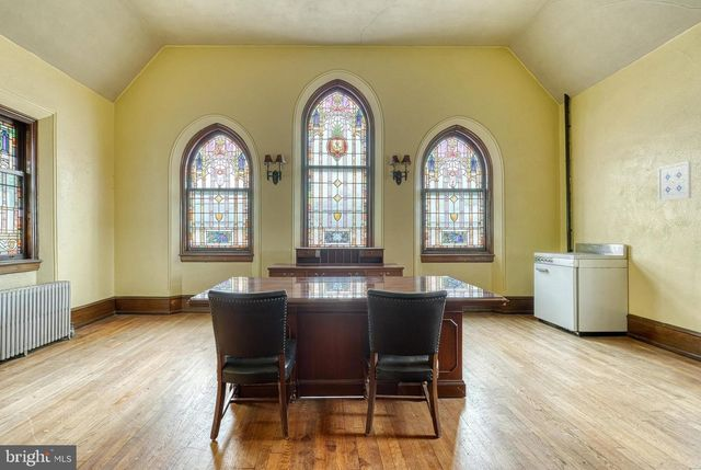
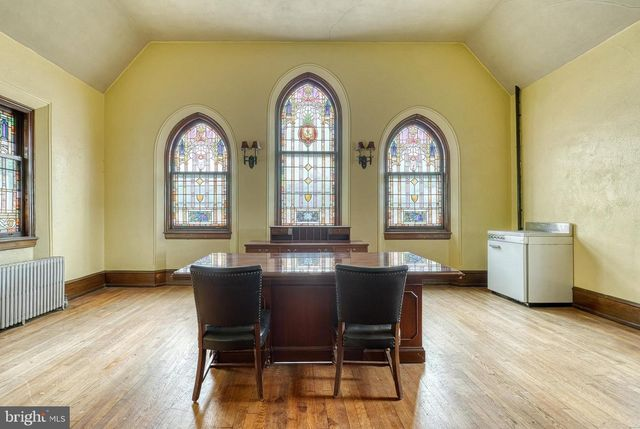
- wall art (674, 182)
